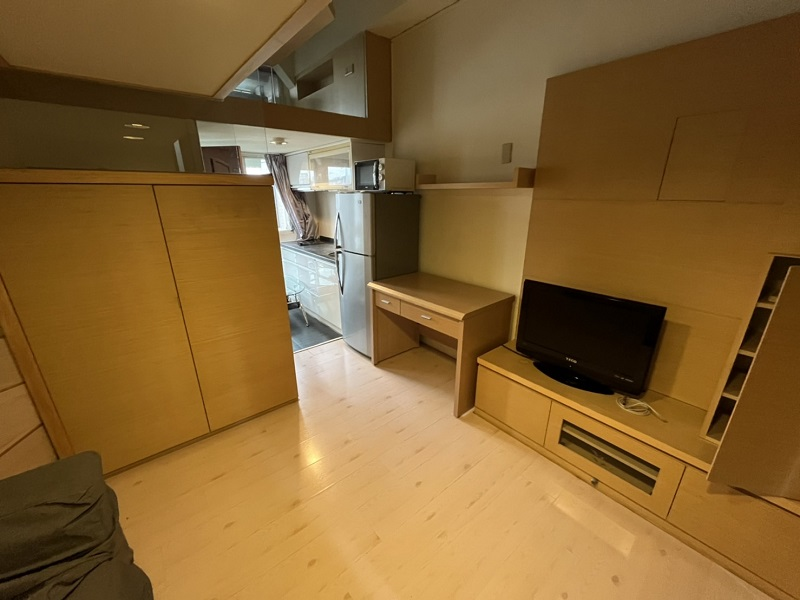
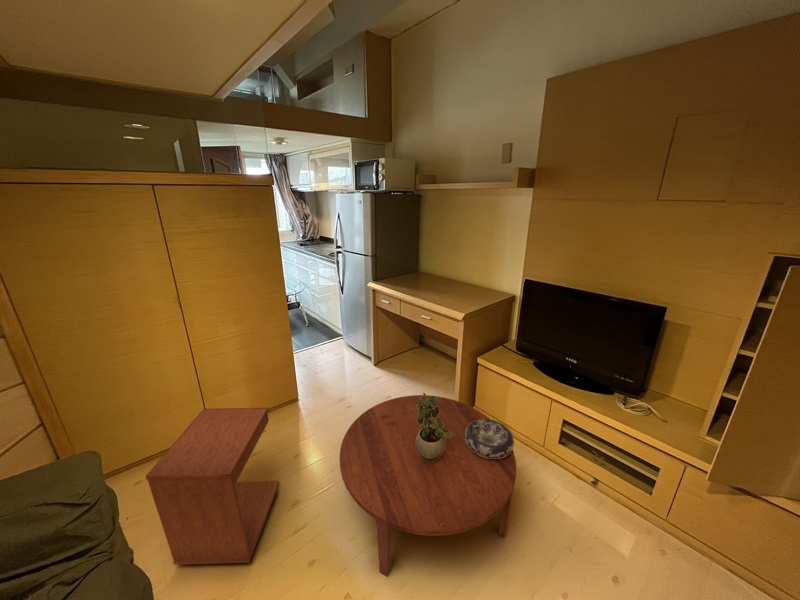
+ side table (225, 482)
+ potted plant (433, 430)
+ coffee table (425, 471)
+ decorative bowl (488, 437)
